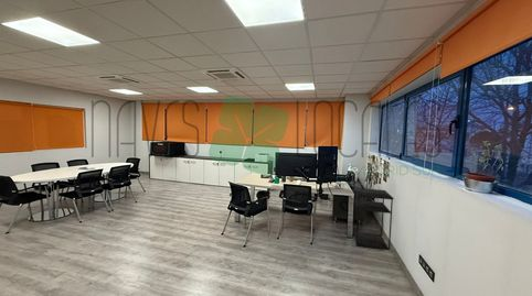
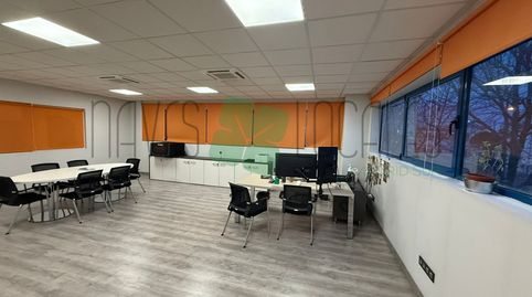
- shelving unit (370, 210)
